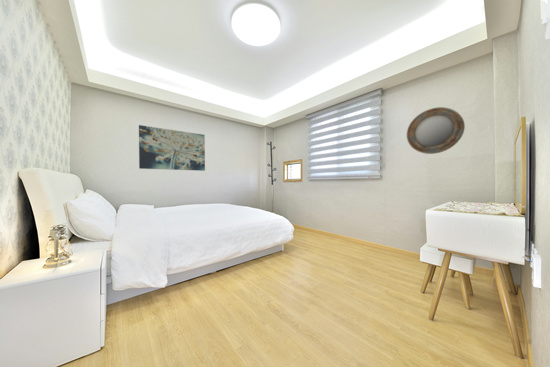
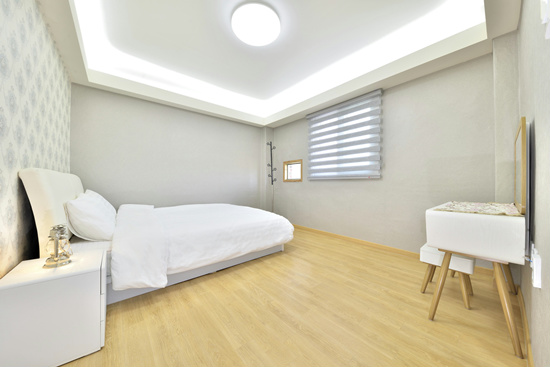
- home mirror (433, 131)
- wall art (174, 150)
